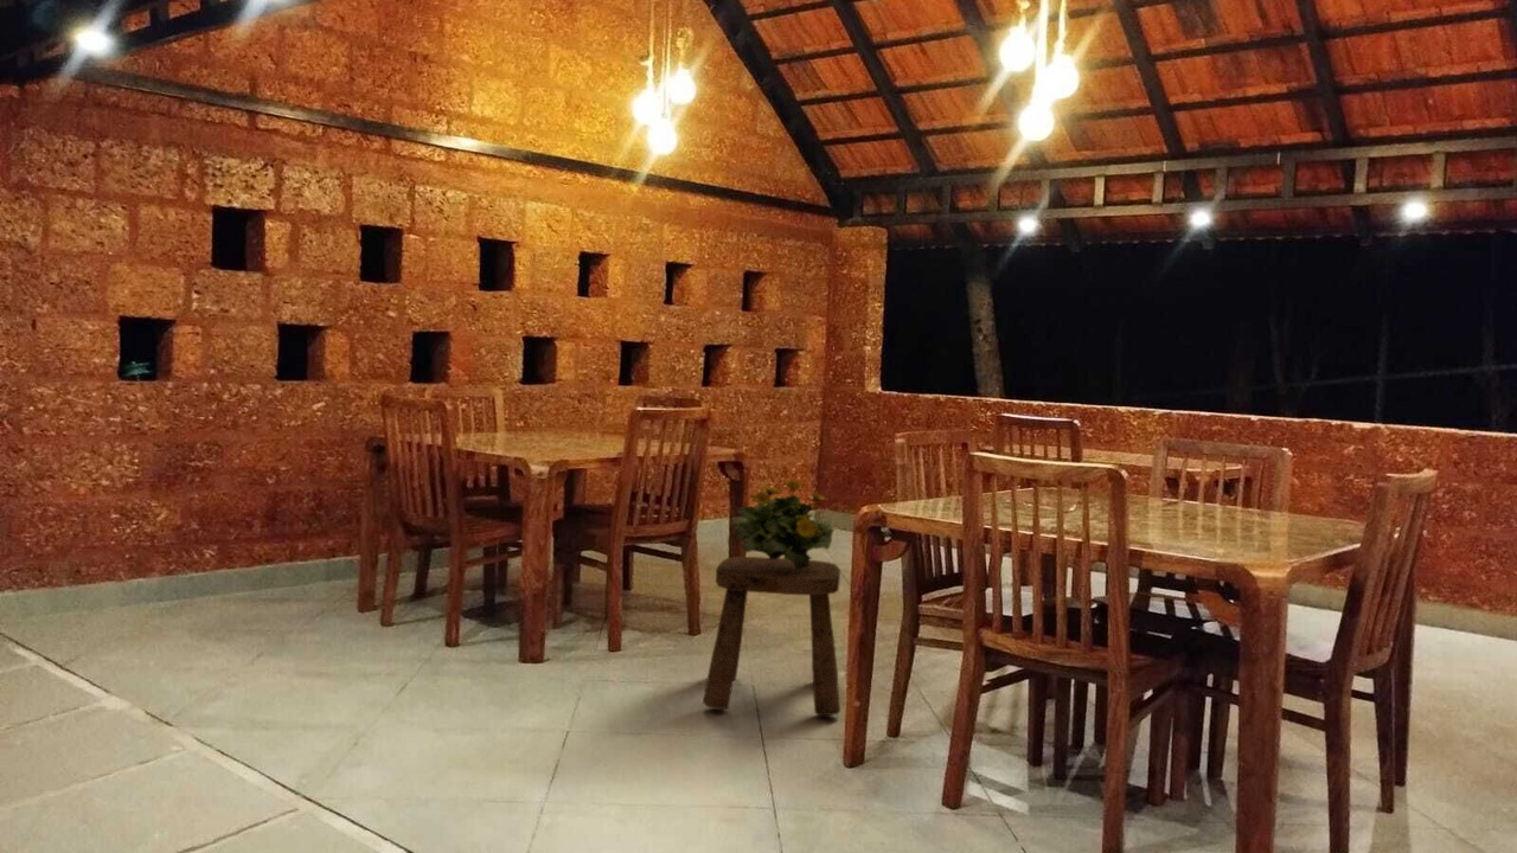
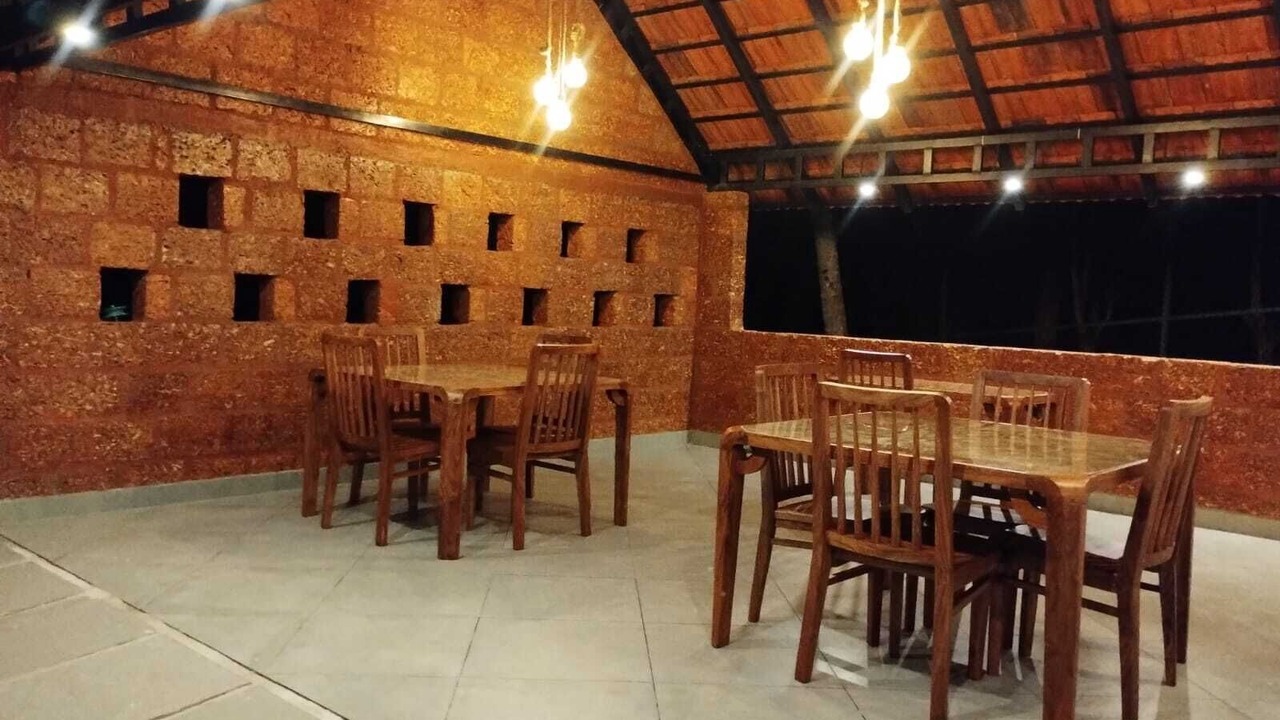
- stool (742, 631)
- flowering plant (780, 522)
